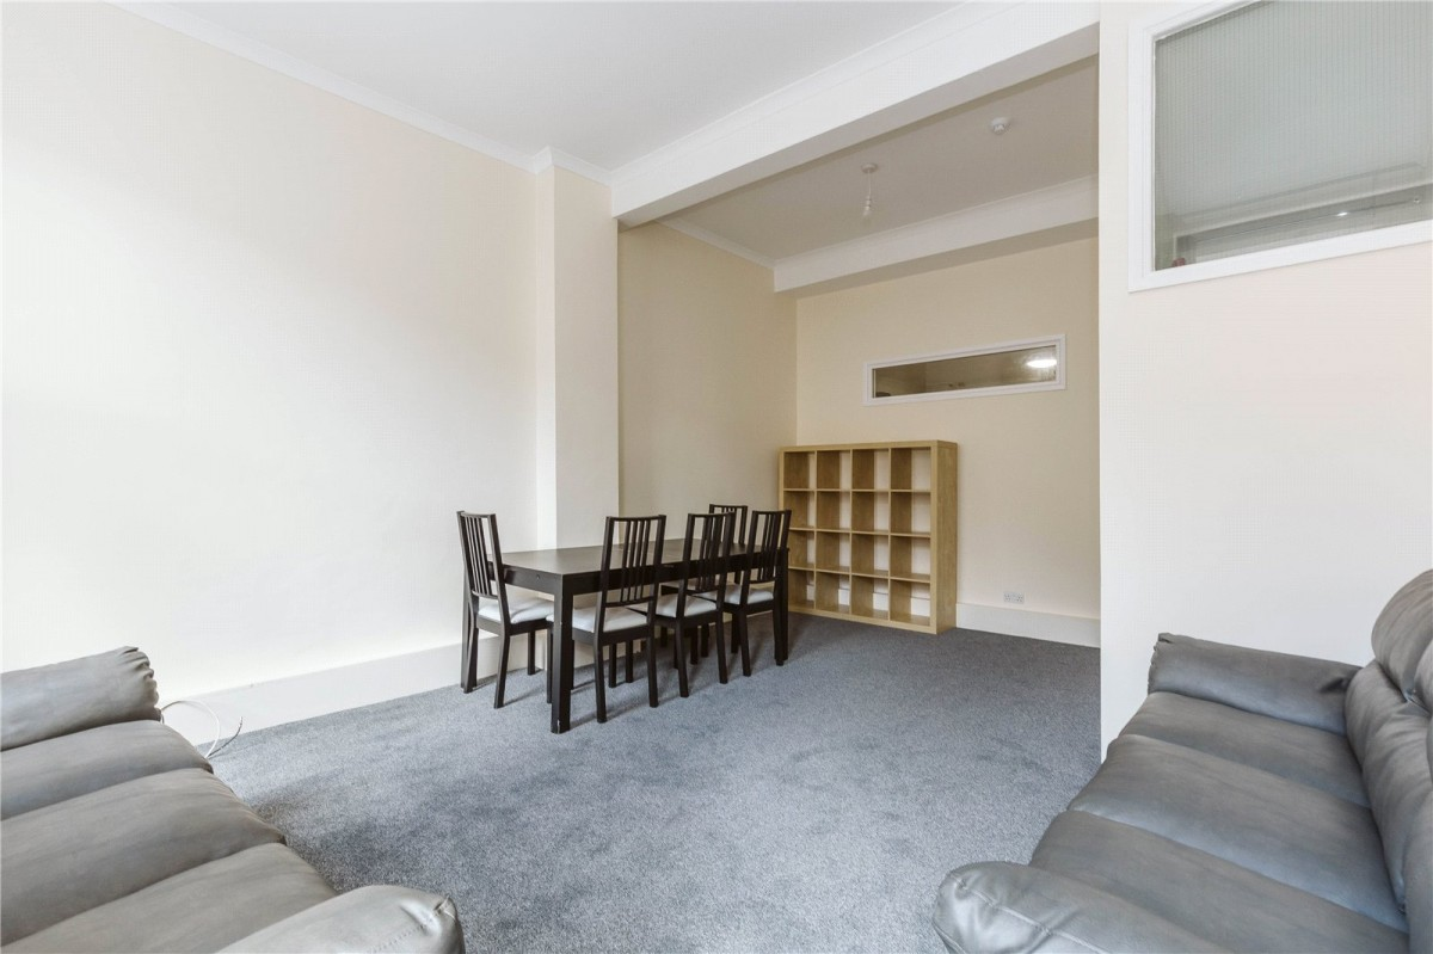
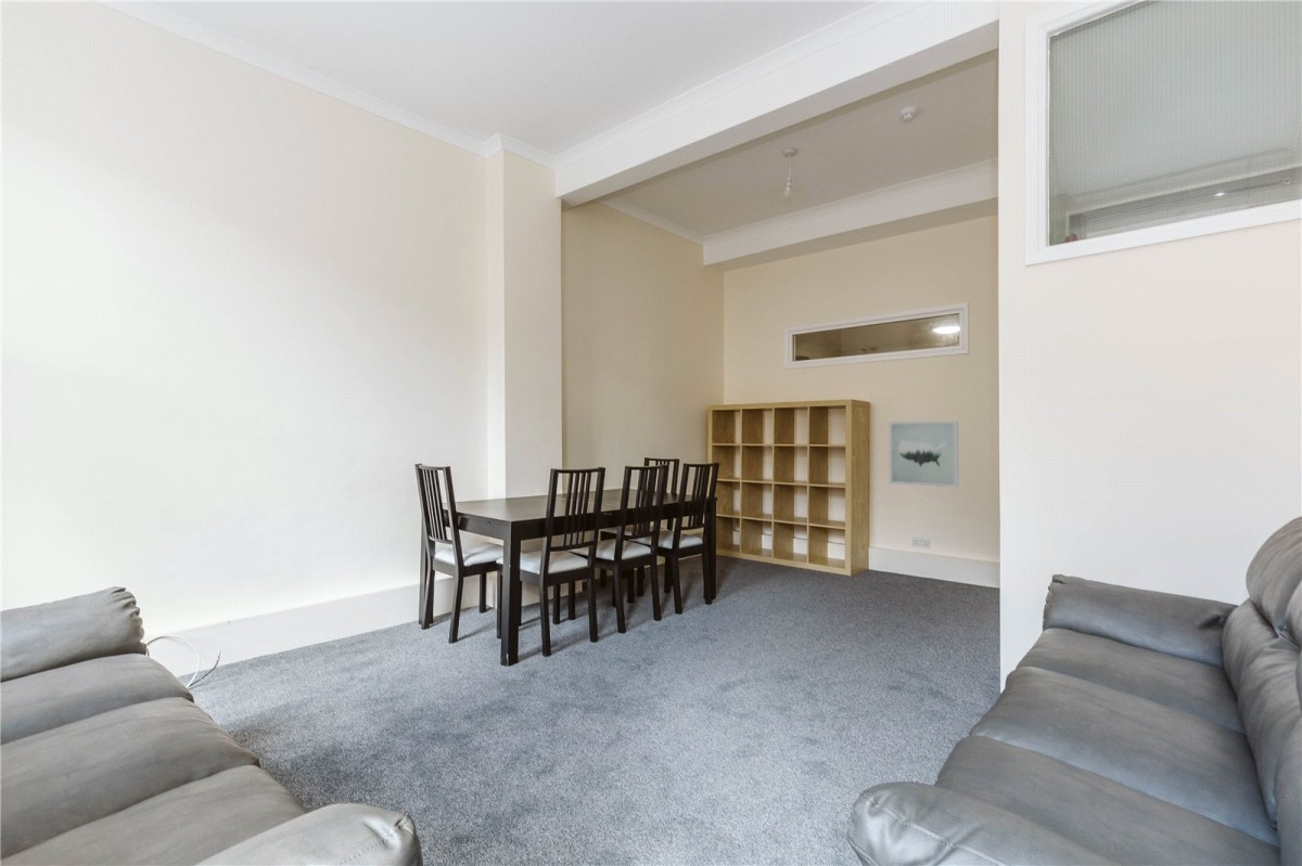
+ wall art (922, 453)
